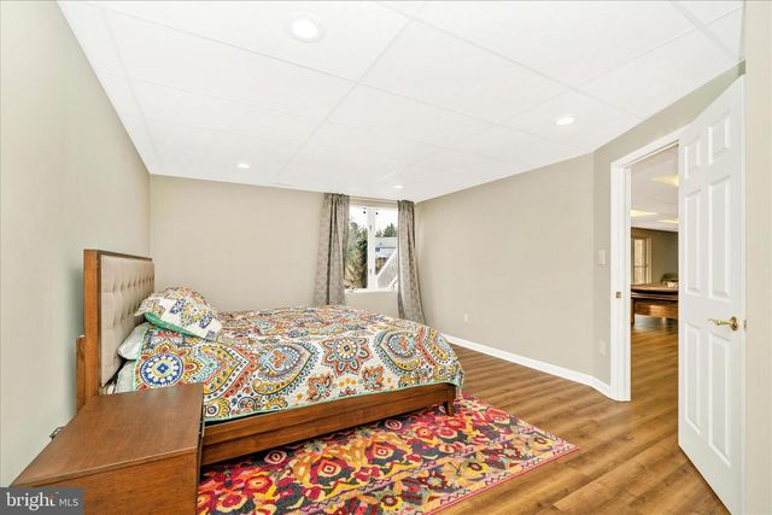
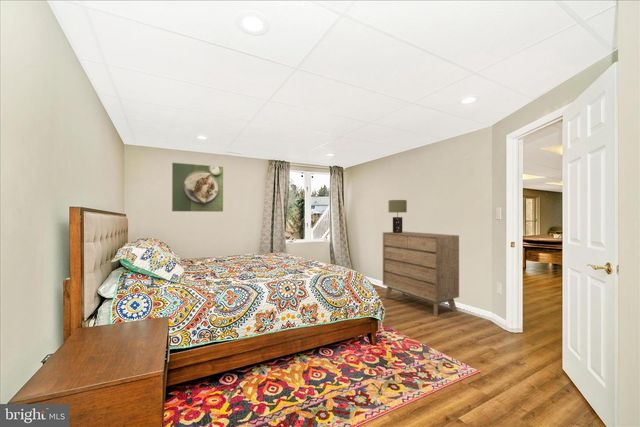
+ table lamp (397, 216)
+ dresser (417, 268)
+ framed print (198, 188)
